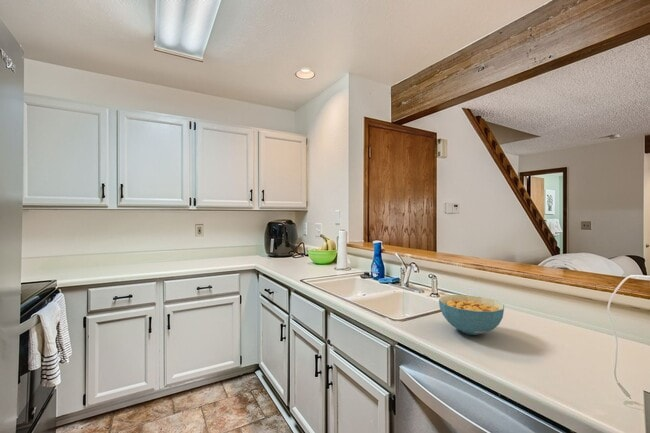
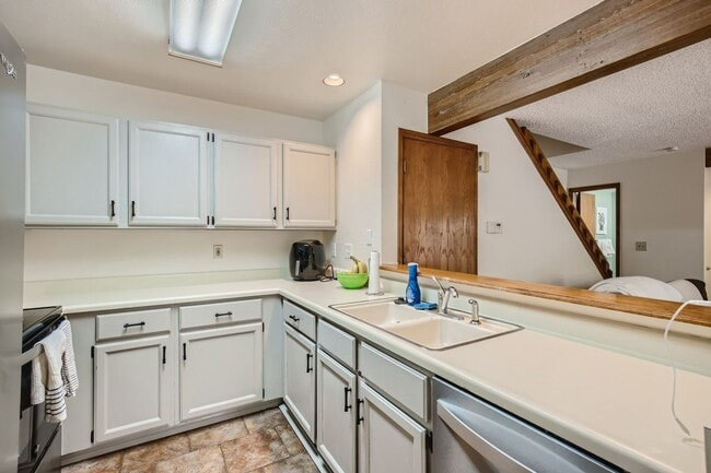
- cereal bowl (470, 317)
